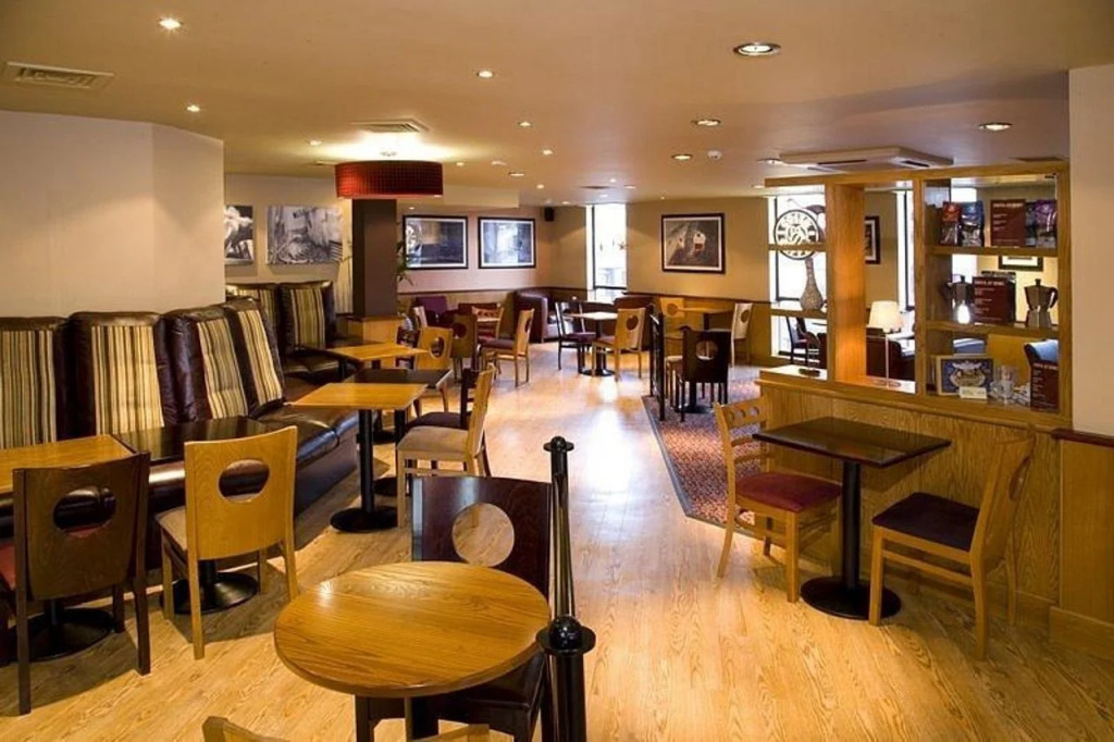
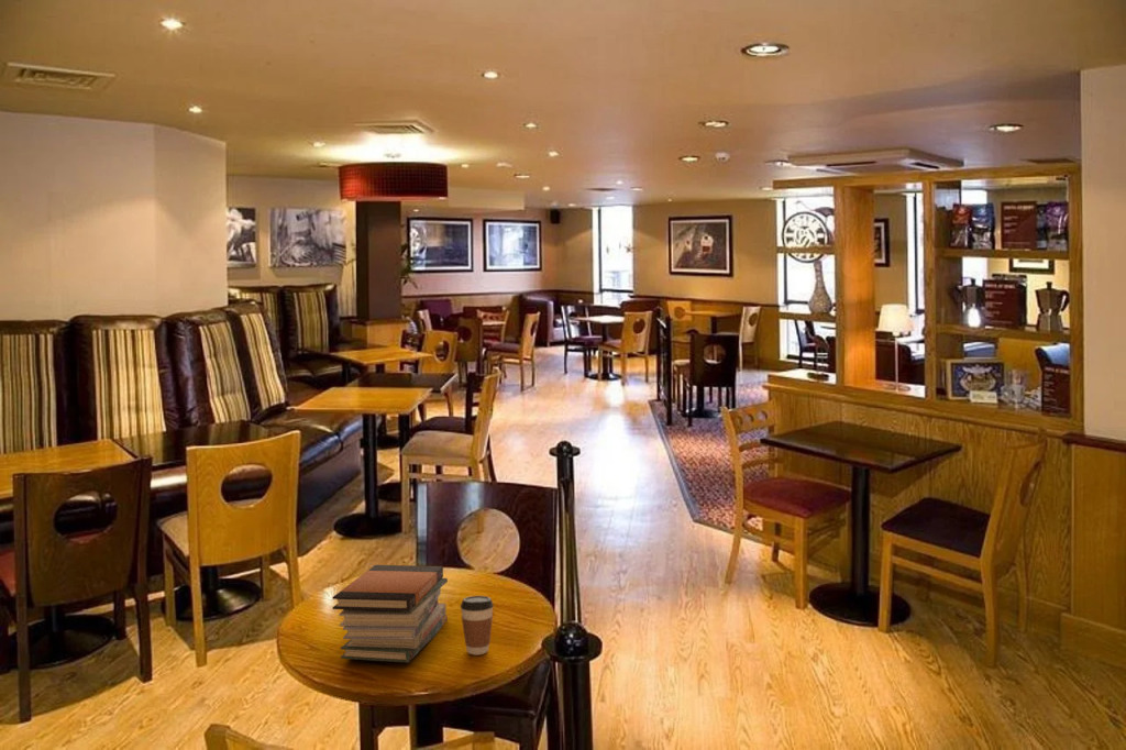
+ book stack (393, 610)
+ coffee cup (477, 625)
